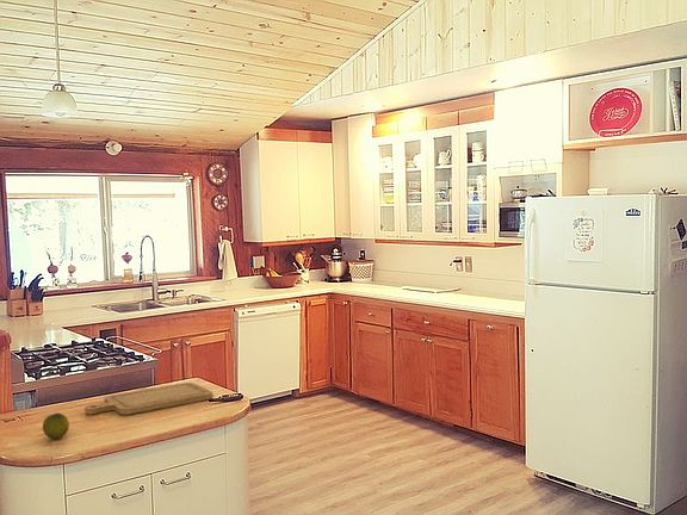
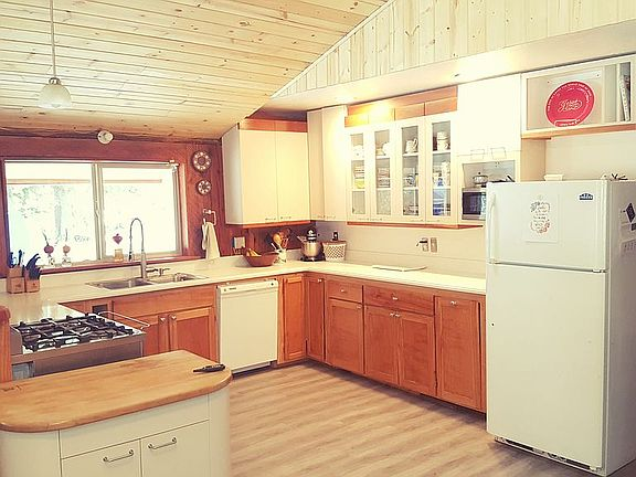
- fruit (55, 424)
- chopping board (147, 399)
